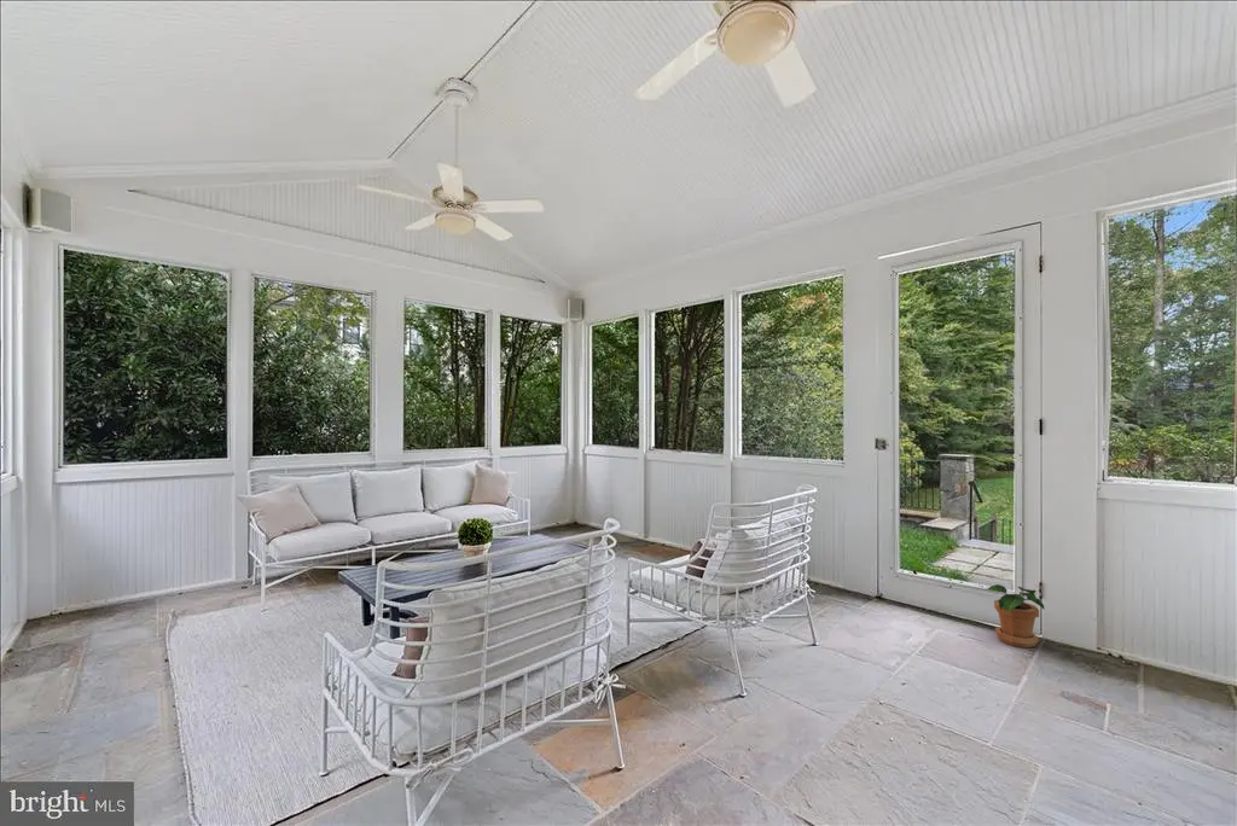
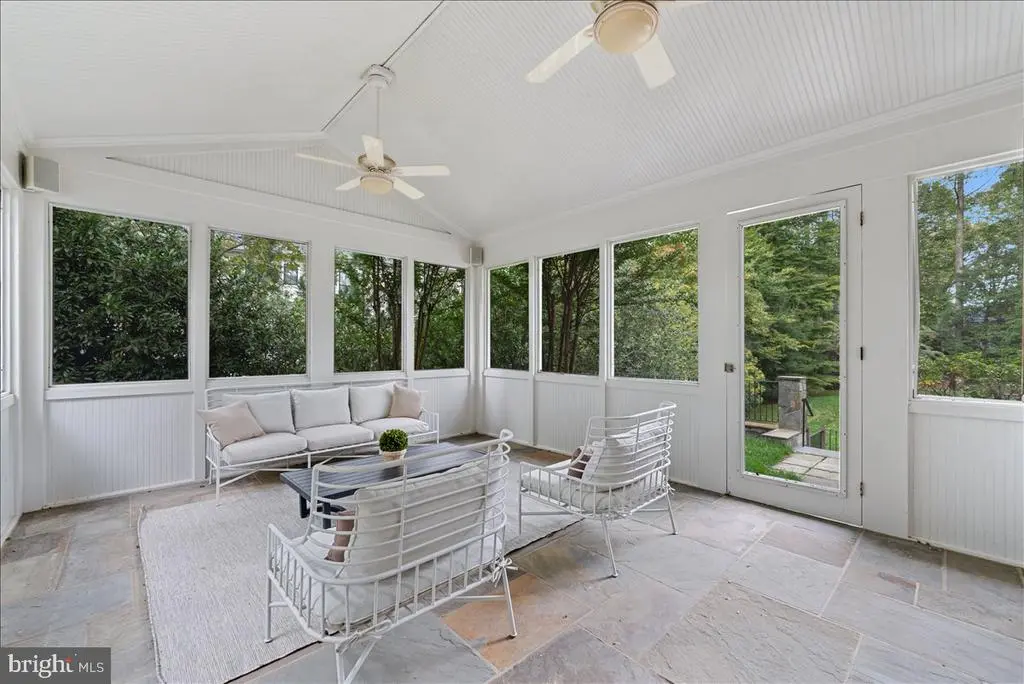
- potted plant (1011, 615)
